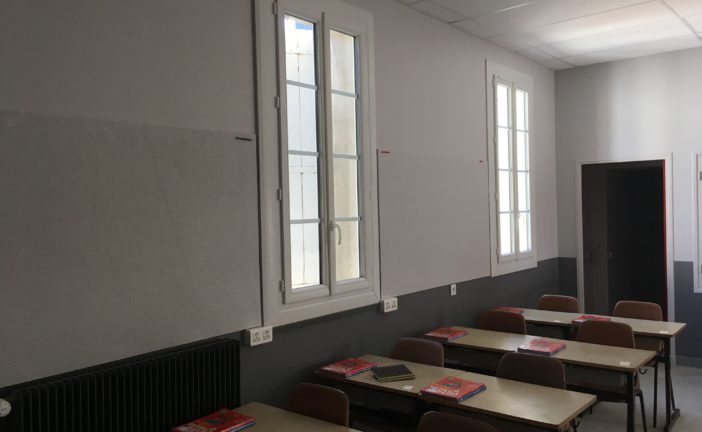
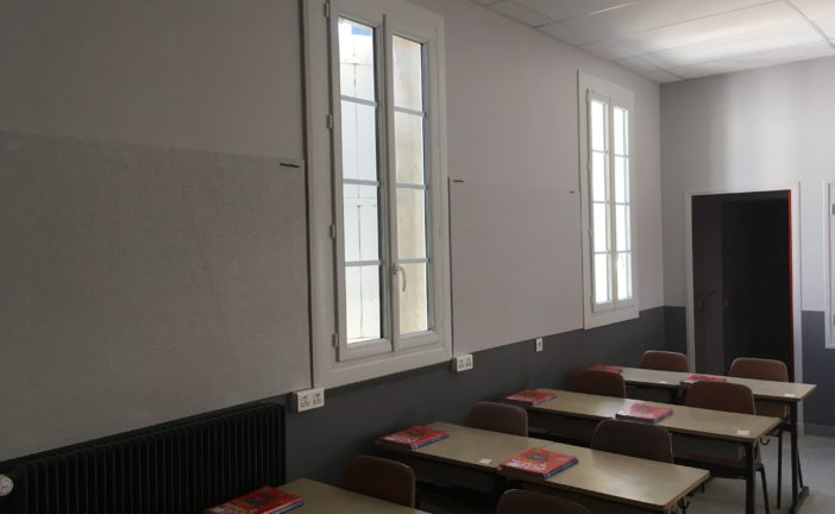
- notepad (392, 372)
